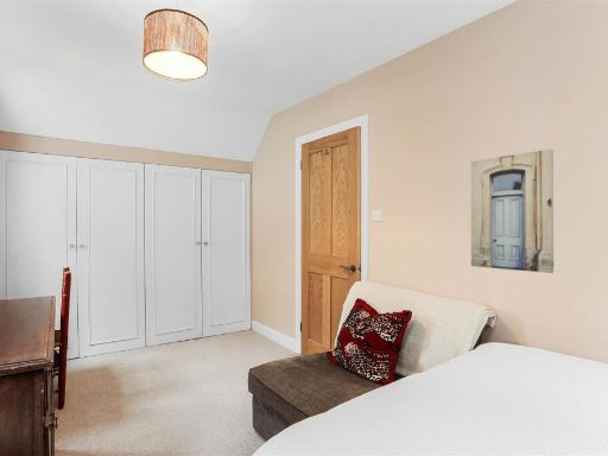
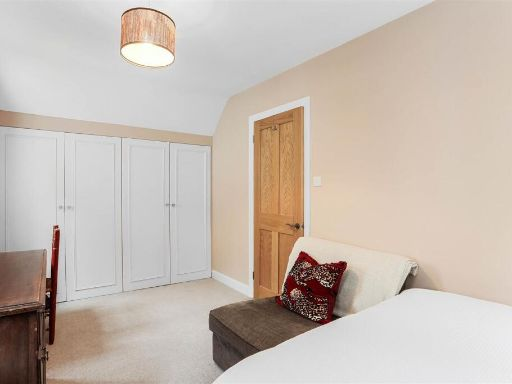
- wall art (508, 213)
